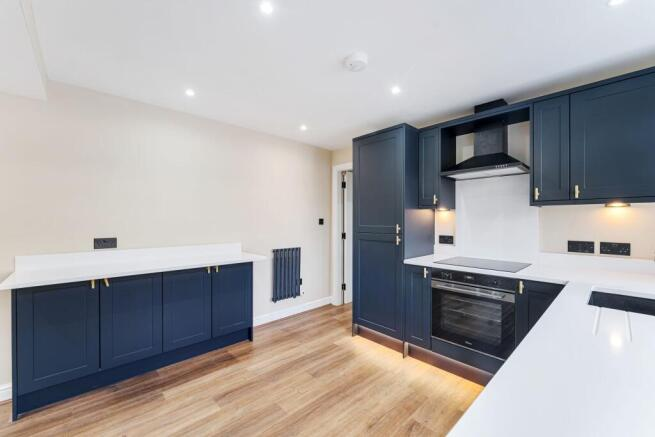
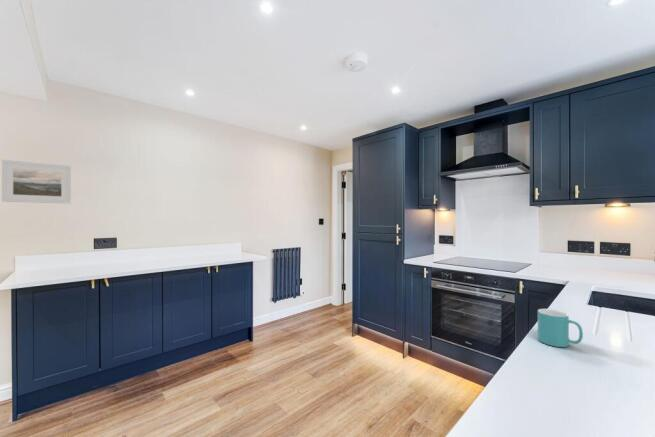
+ mug (559, 328)
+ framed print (38, 182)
